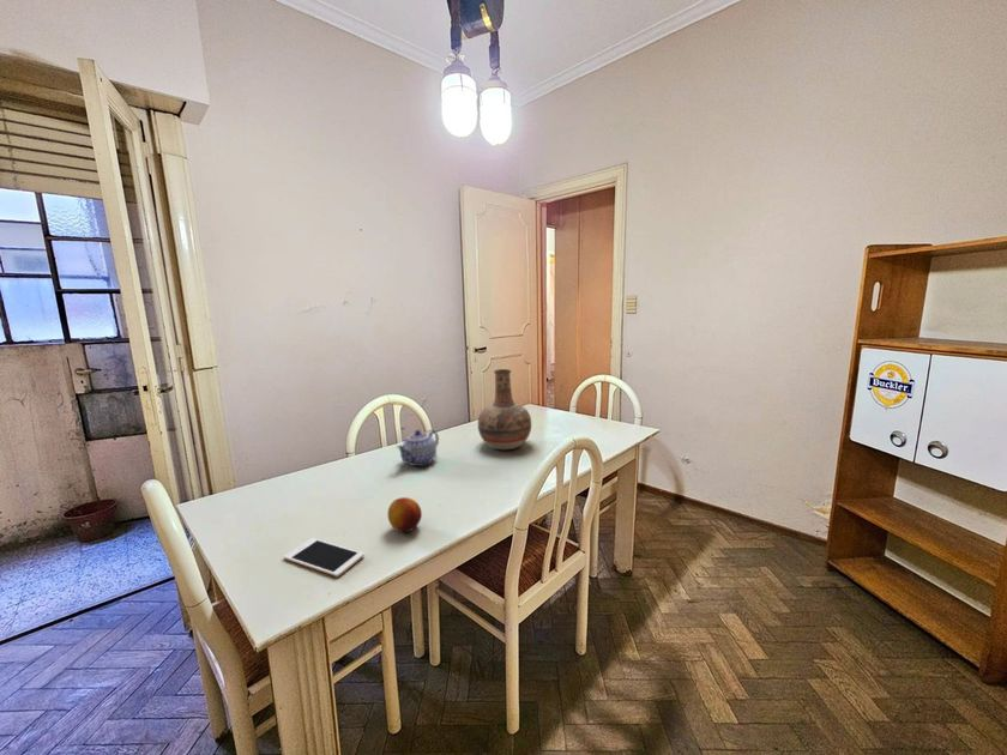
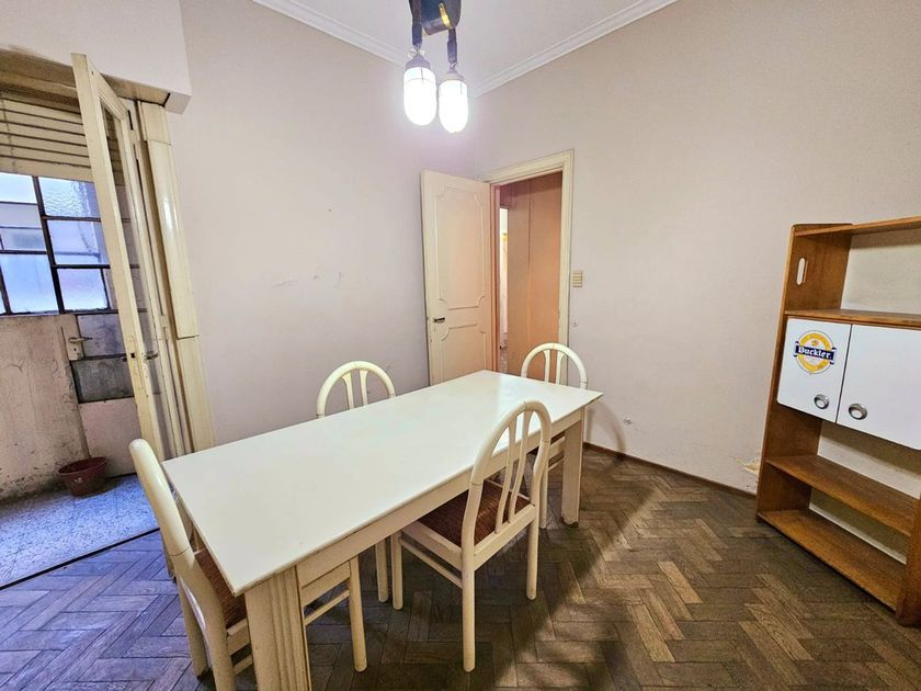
- fruit (404, 513)
- teapot (418, 446)
- cell phone (324, 556)
- vase (504, 407)
